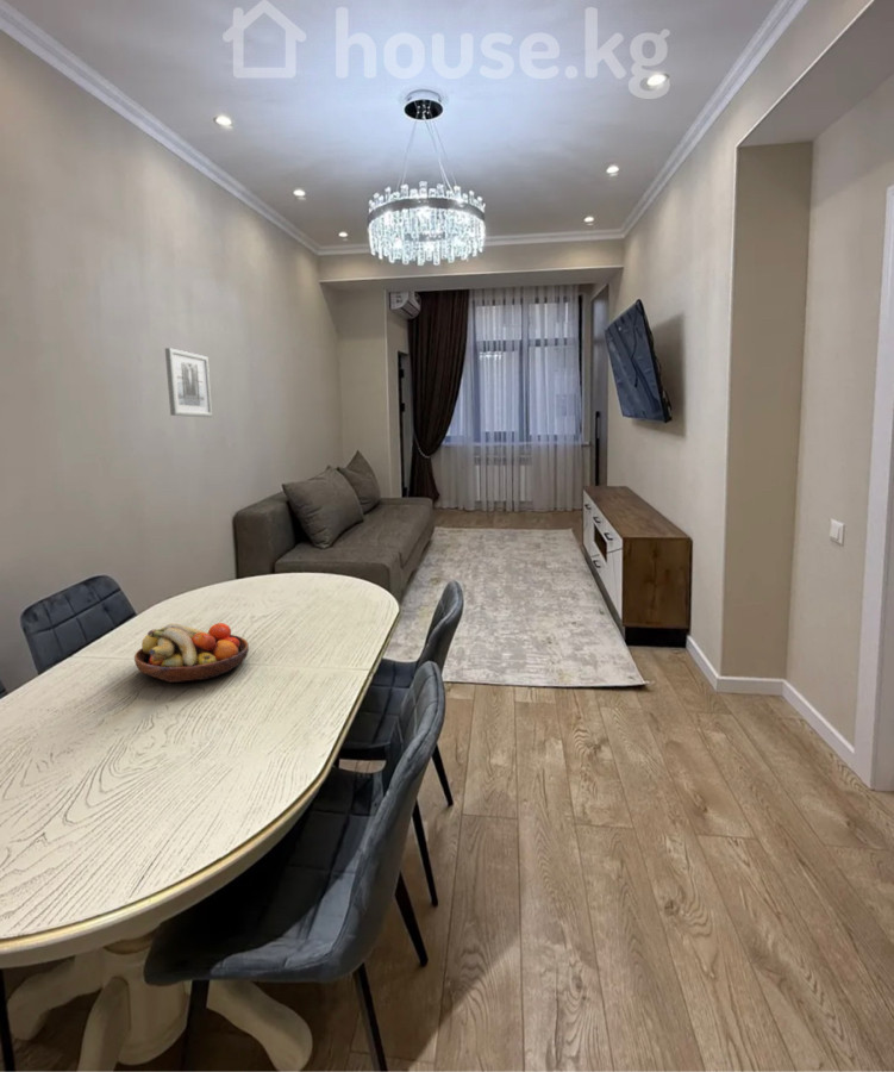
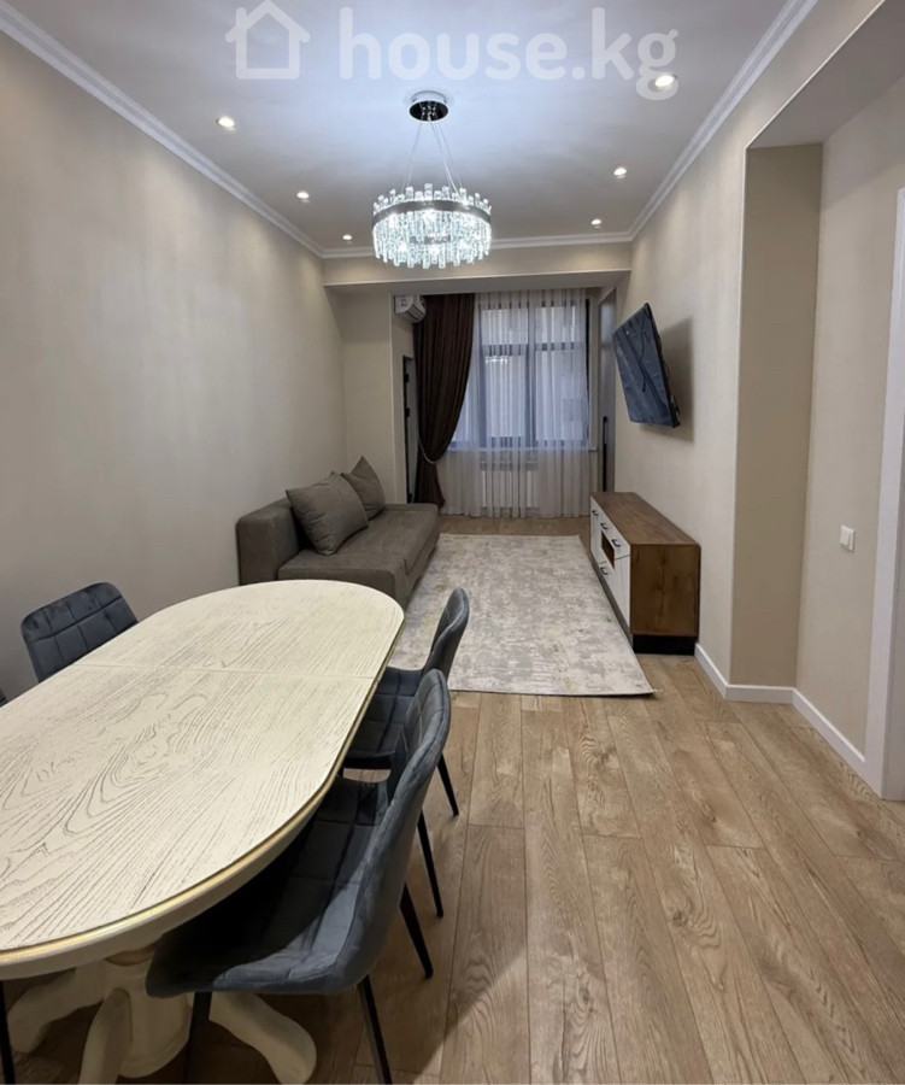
- wall art (189, 385)
- fruit bowl (192, 644)
